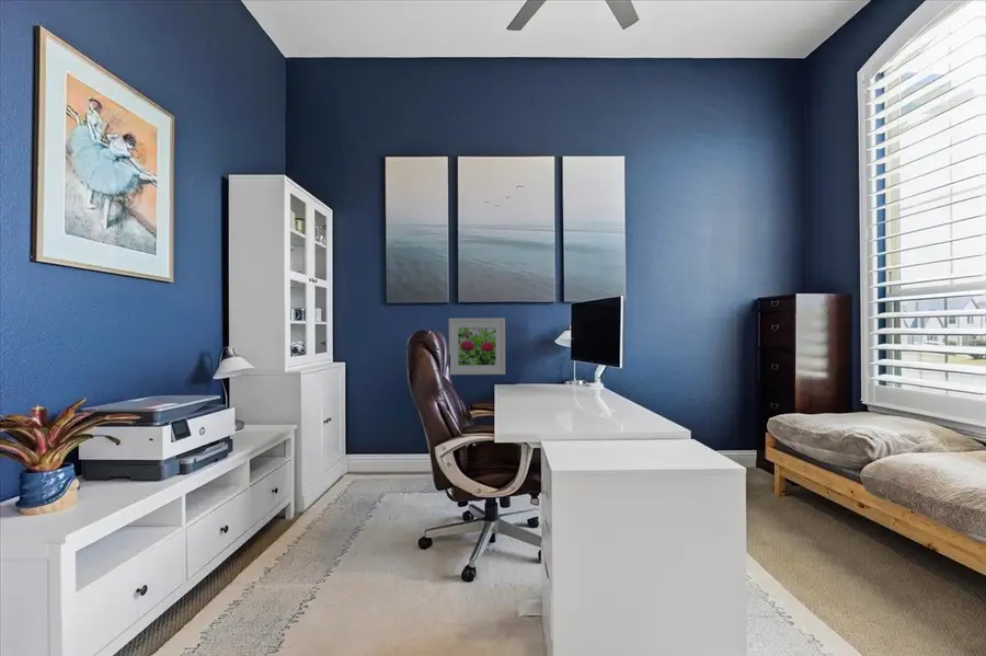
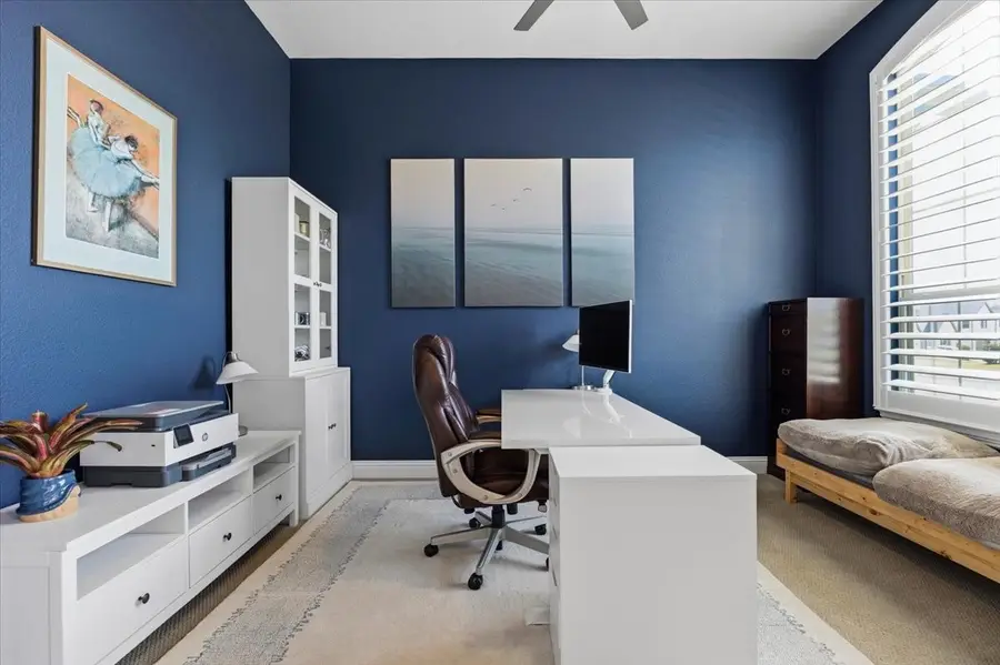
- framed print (477, 346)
